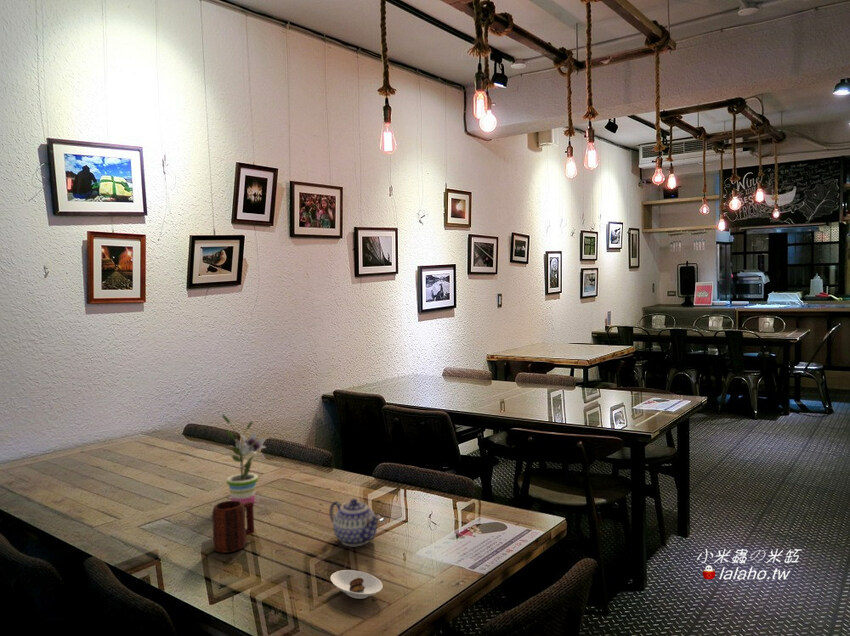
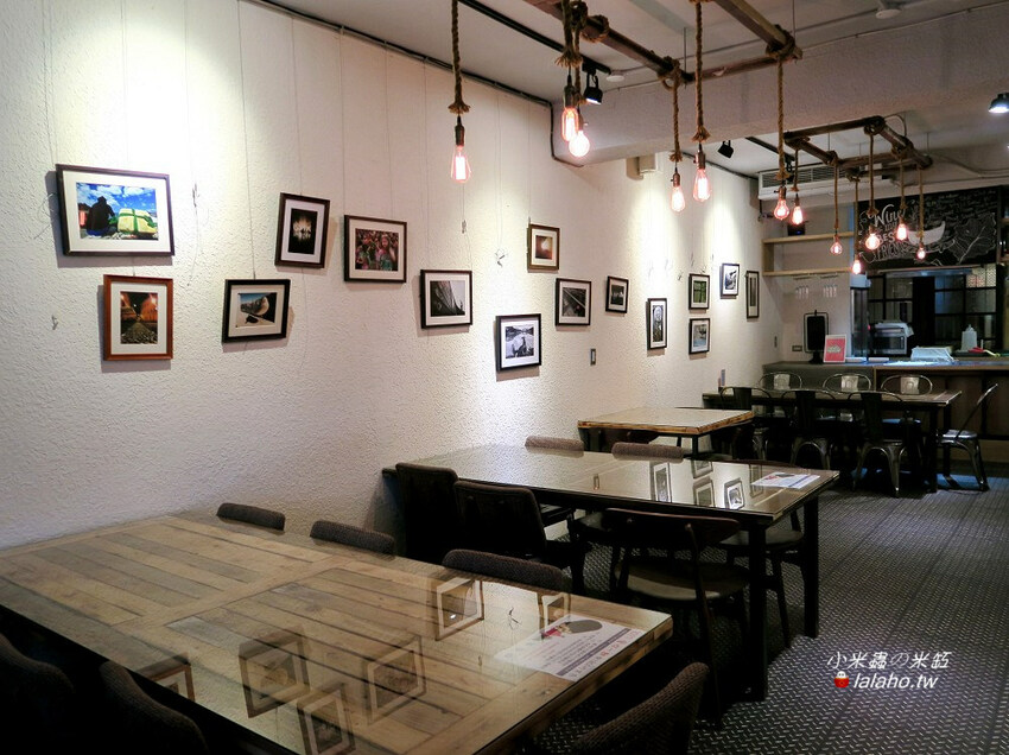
- mug (234, 524)
- potted plant (249, 458)
- saucer (356, 585)
- teapot (354, 520)
